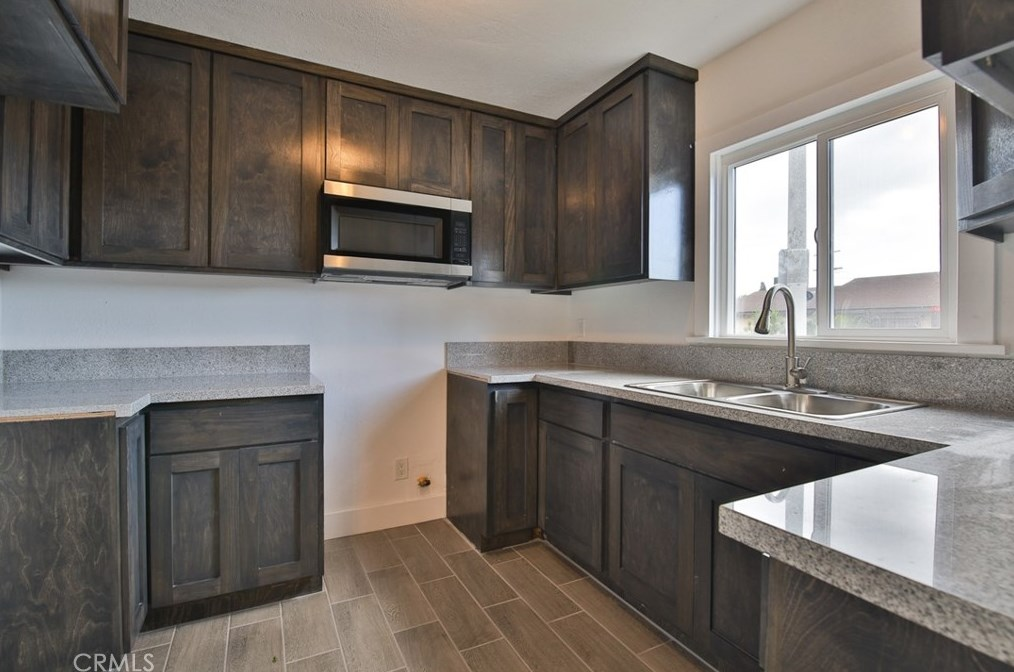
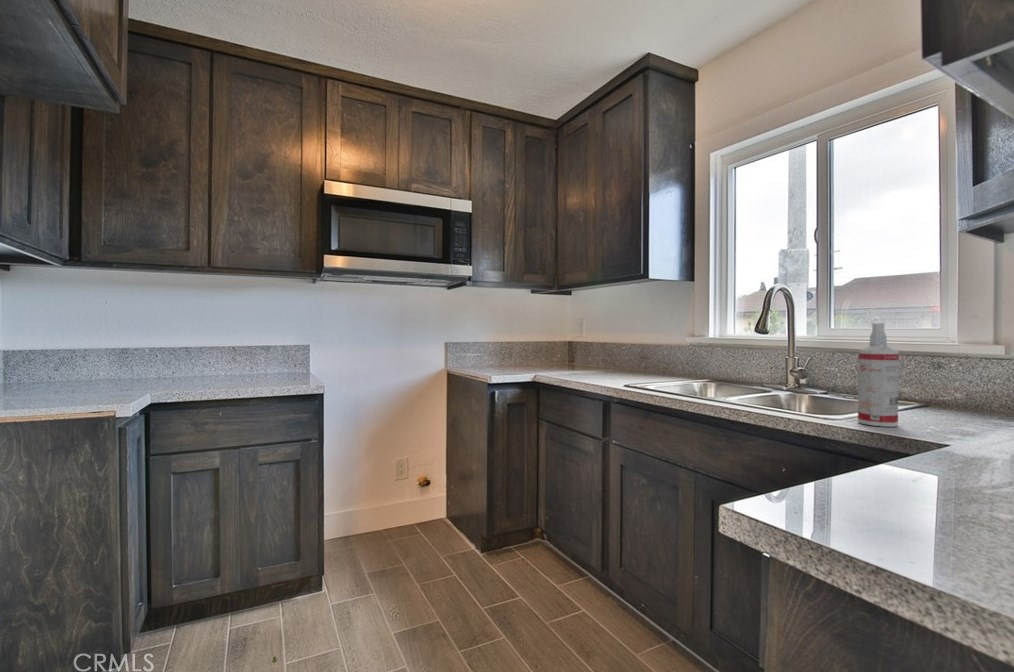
+ spray bottle (877, 373)
